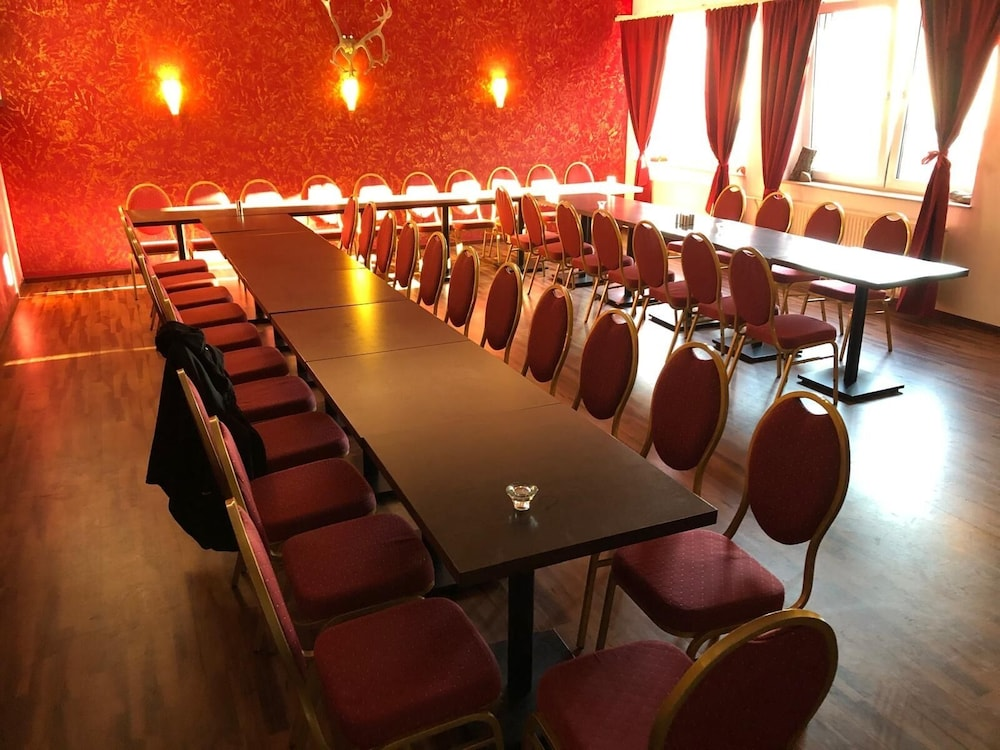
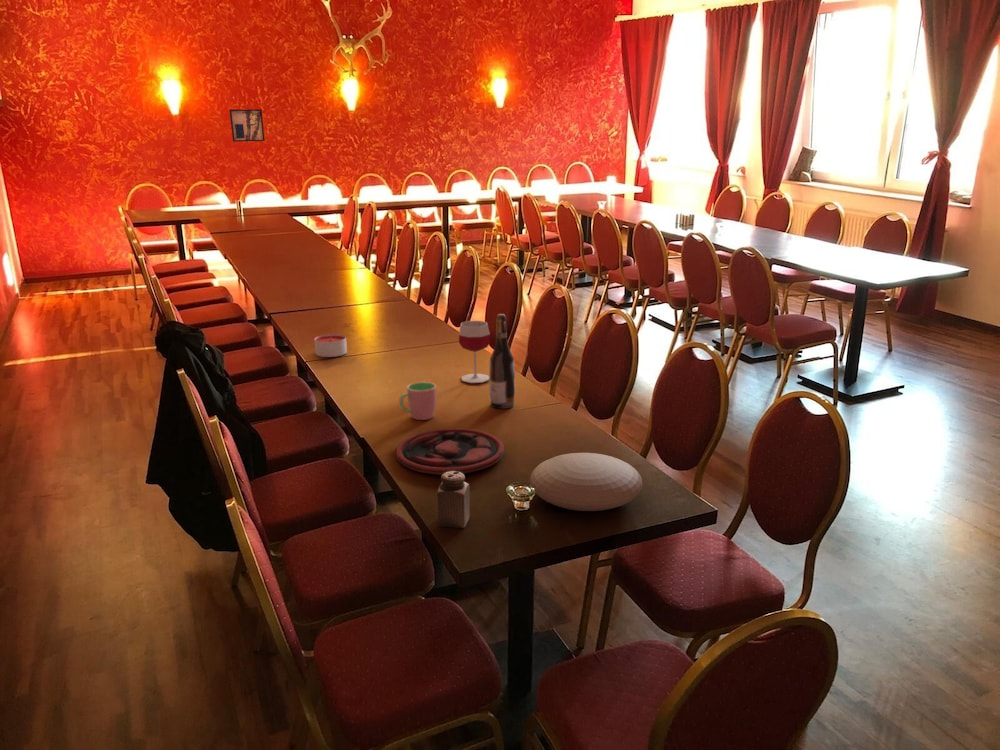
+ wall art (247, 125)
+ plate (450, 449)
+ wine bottle (501, 360)
+ plate (585, 480)
+ wineglass (474, 351)
+ candle (330, 344)
+ cup (417, 402)
+ salt shaker (453, 497)
